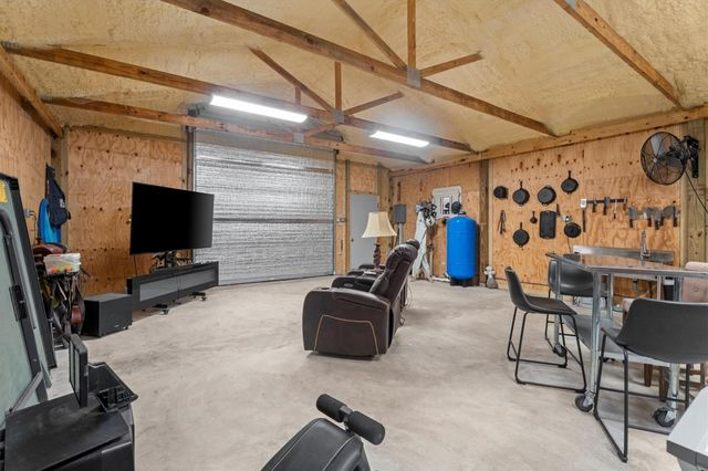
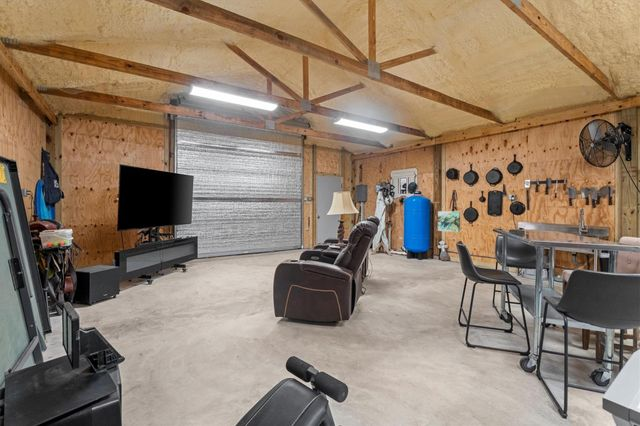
+ wall art (448, 221)
